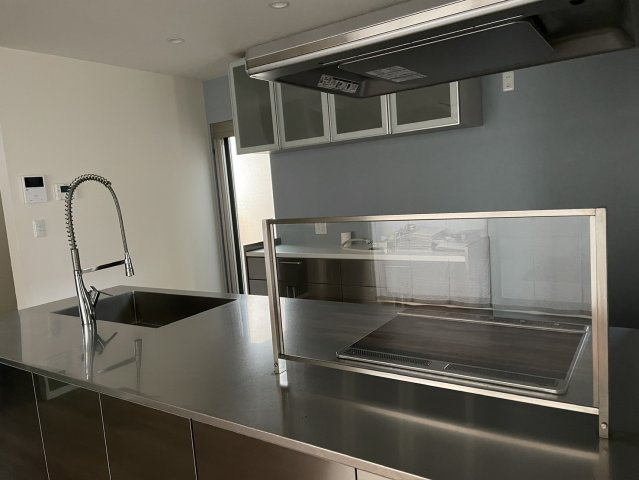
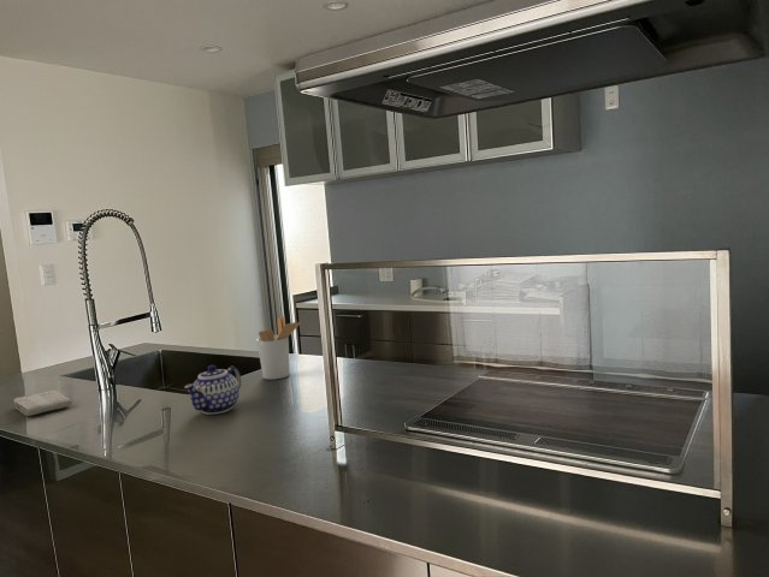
+ utensil holder (280, 347)
+ washcloth (41, 401)
+ teapot (214, 387)
